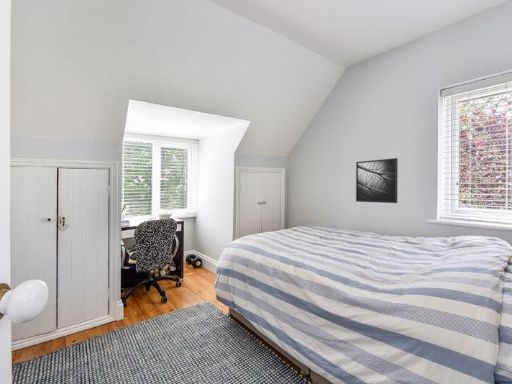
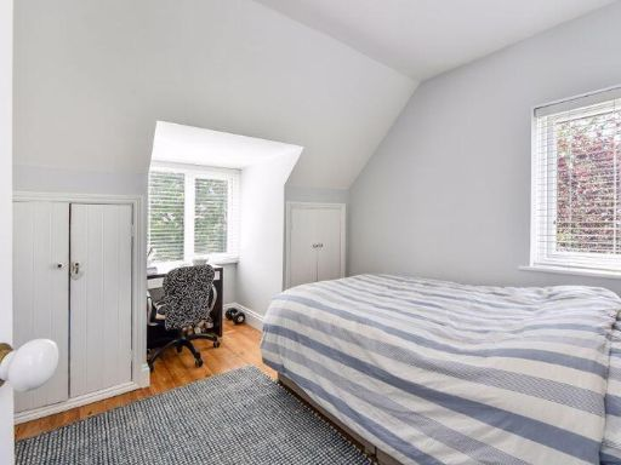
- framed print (375, 181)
